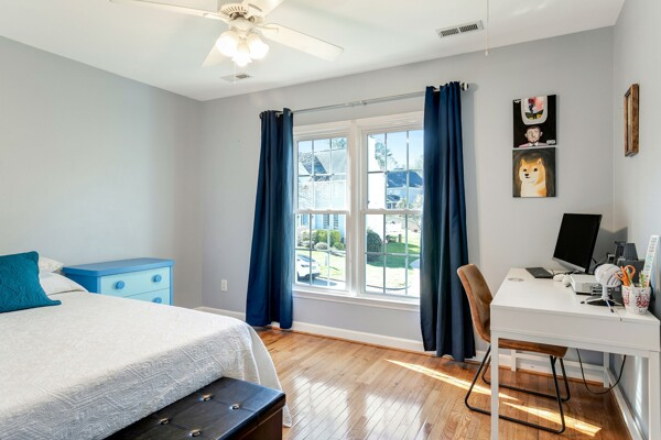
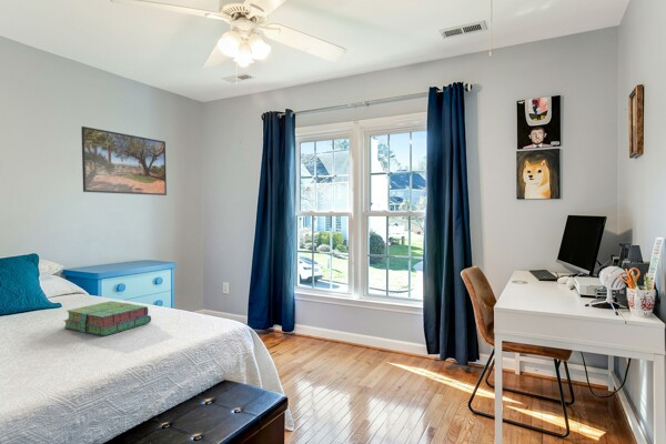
+ stack of books (108, 316)
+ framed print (128, 164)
